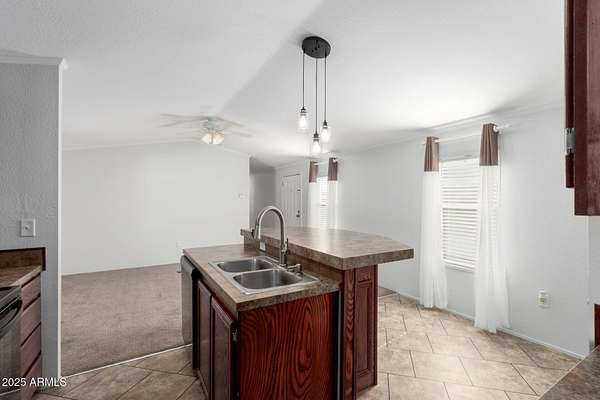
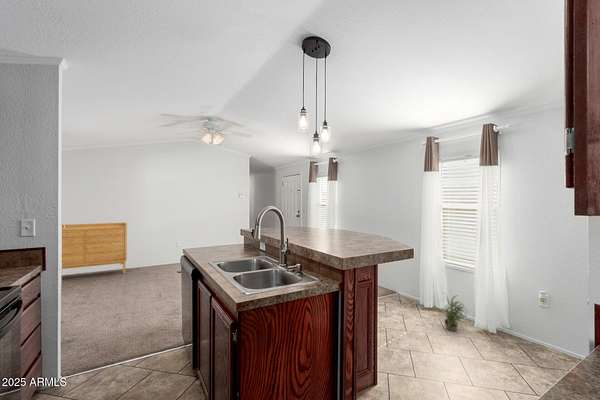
+ sideboard (86, 249)
+ potted plant (454, 312)
